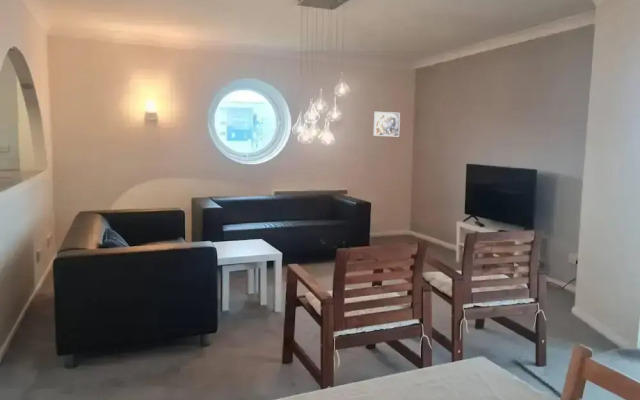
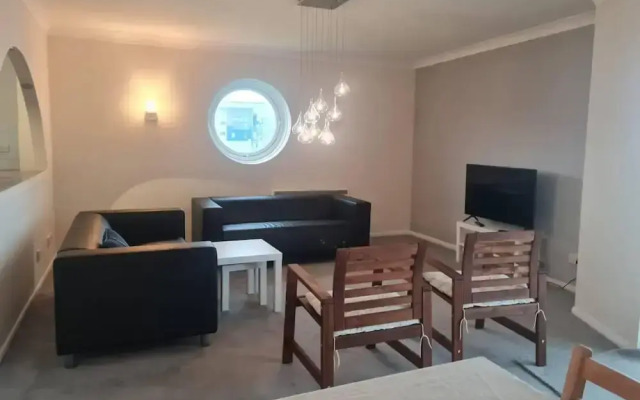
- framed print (386, 124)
